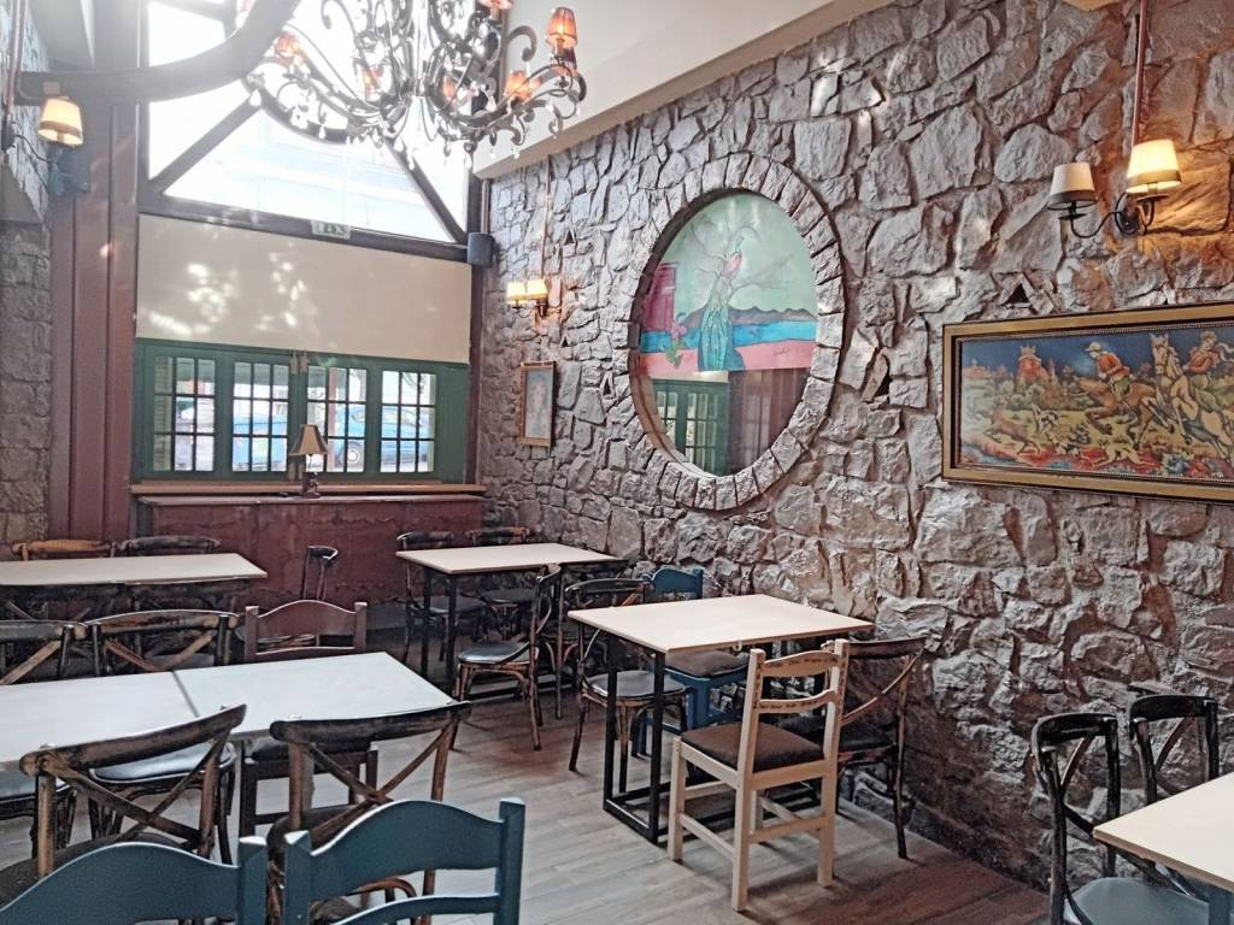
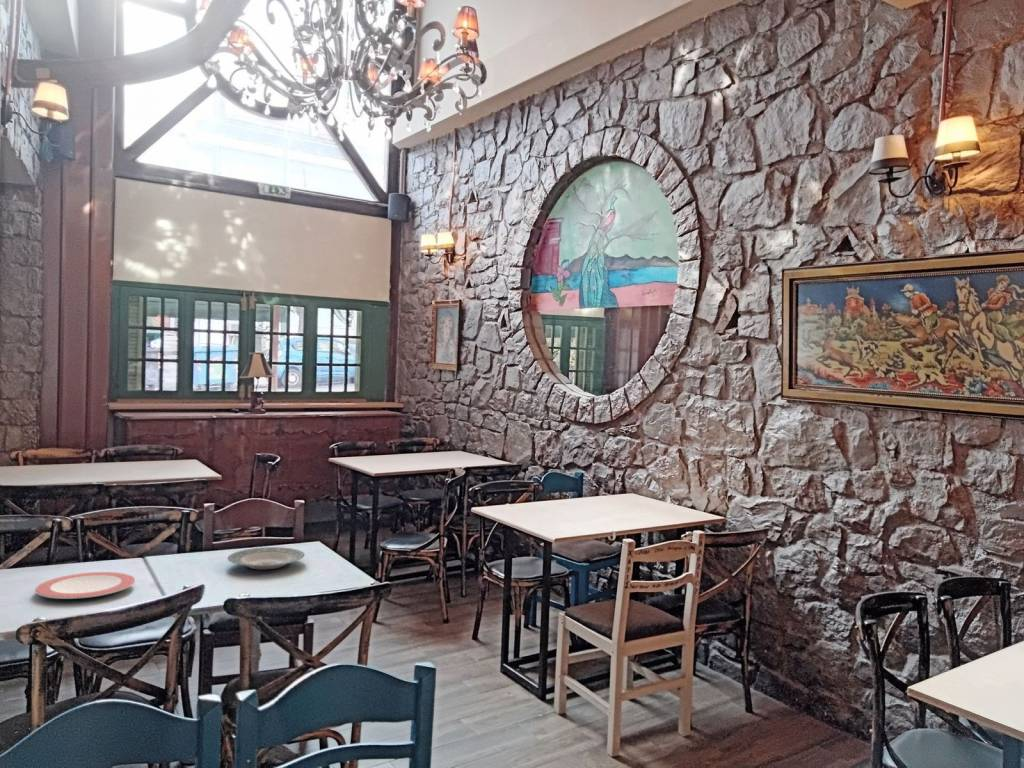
+ plate (266, 560)
+ plate (86, 586)
